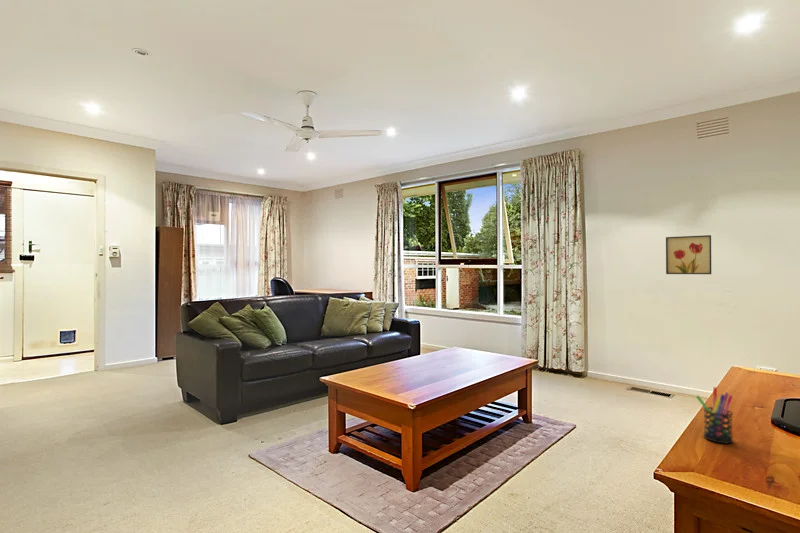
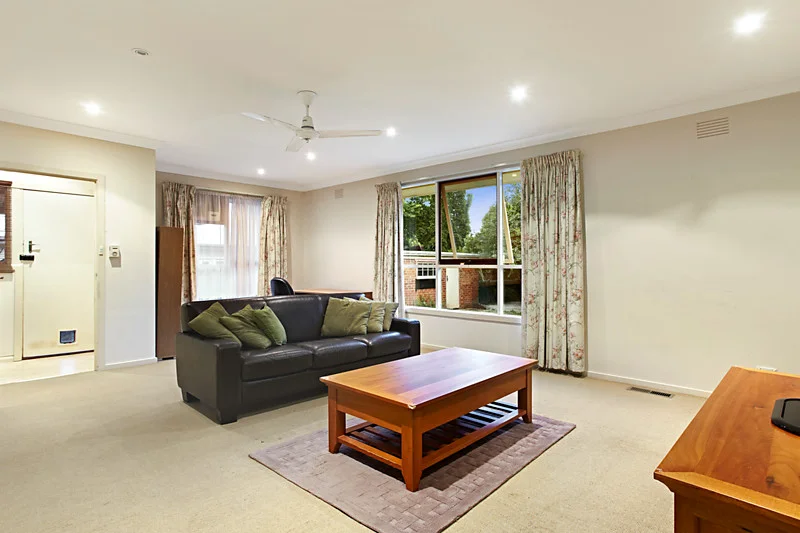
- wall art (688, 255)
- pen holder (714, 413)
